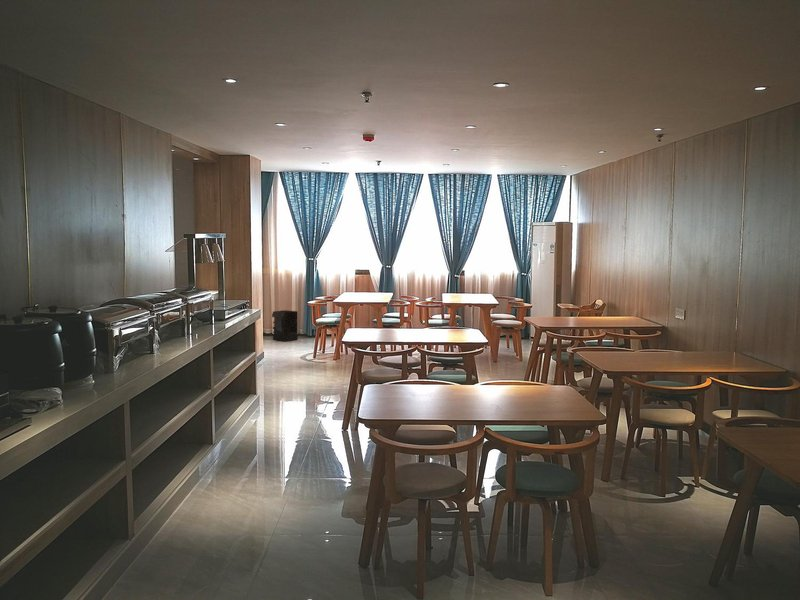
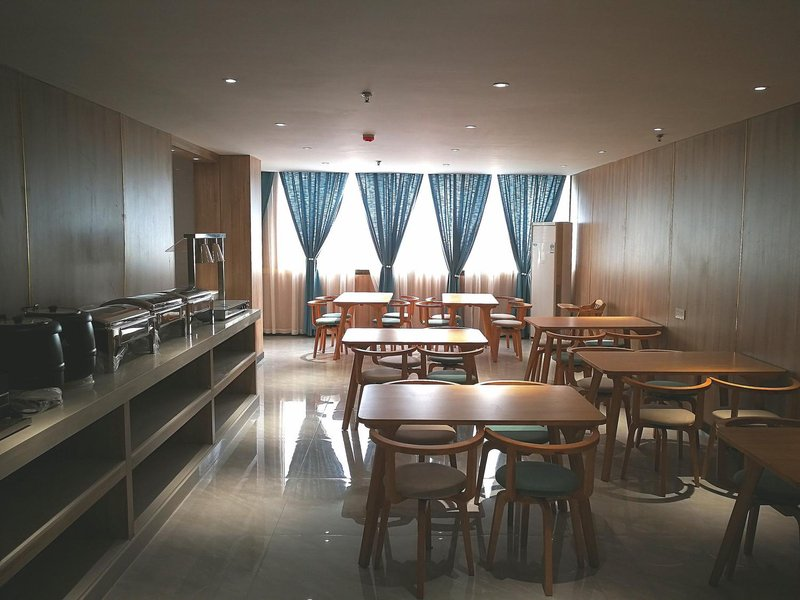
- storage bin (284, 325)
